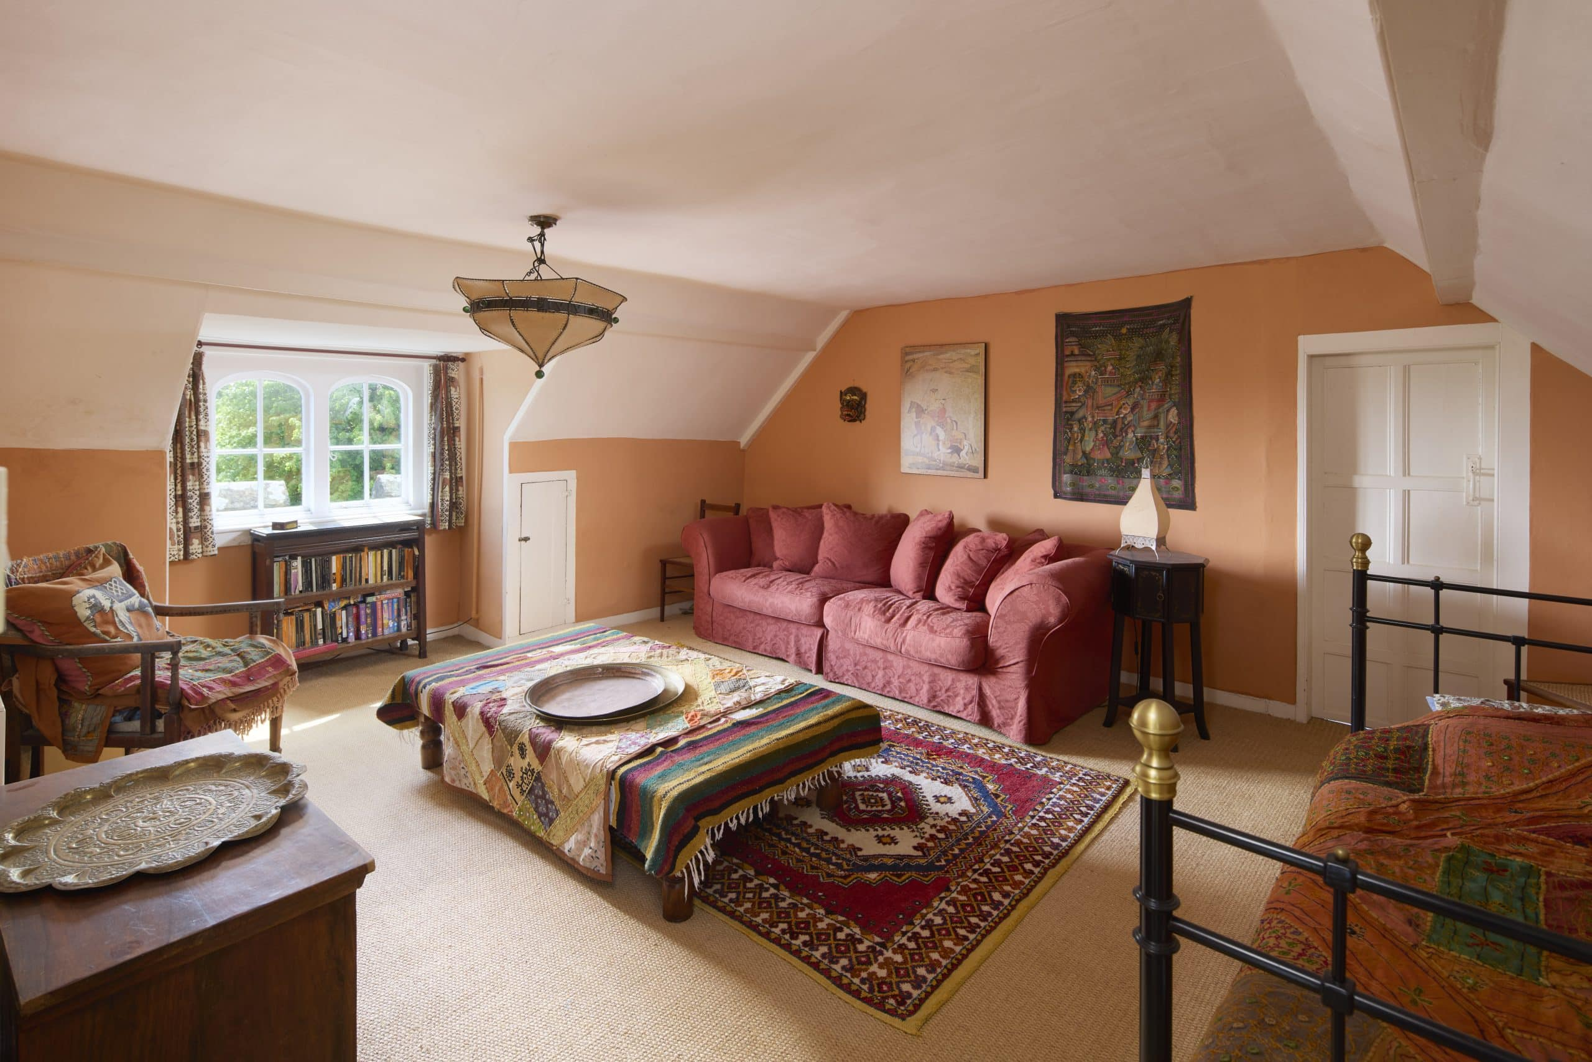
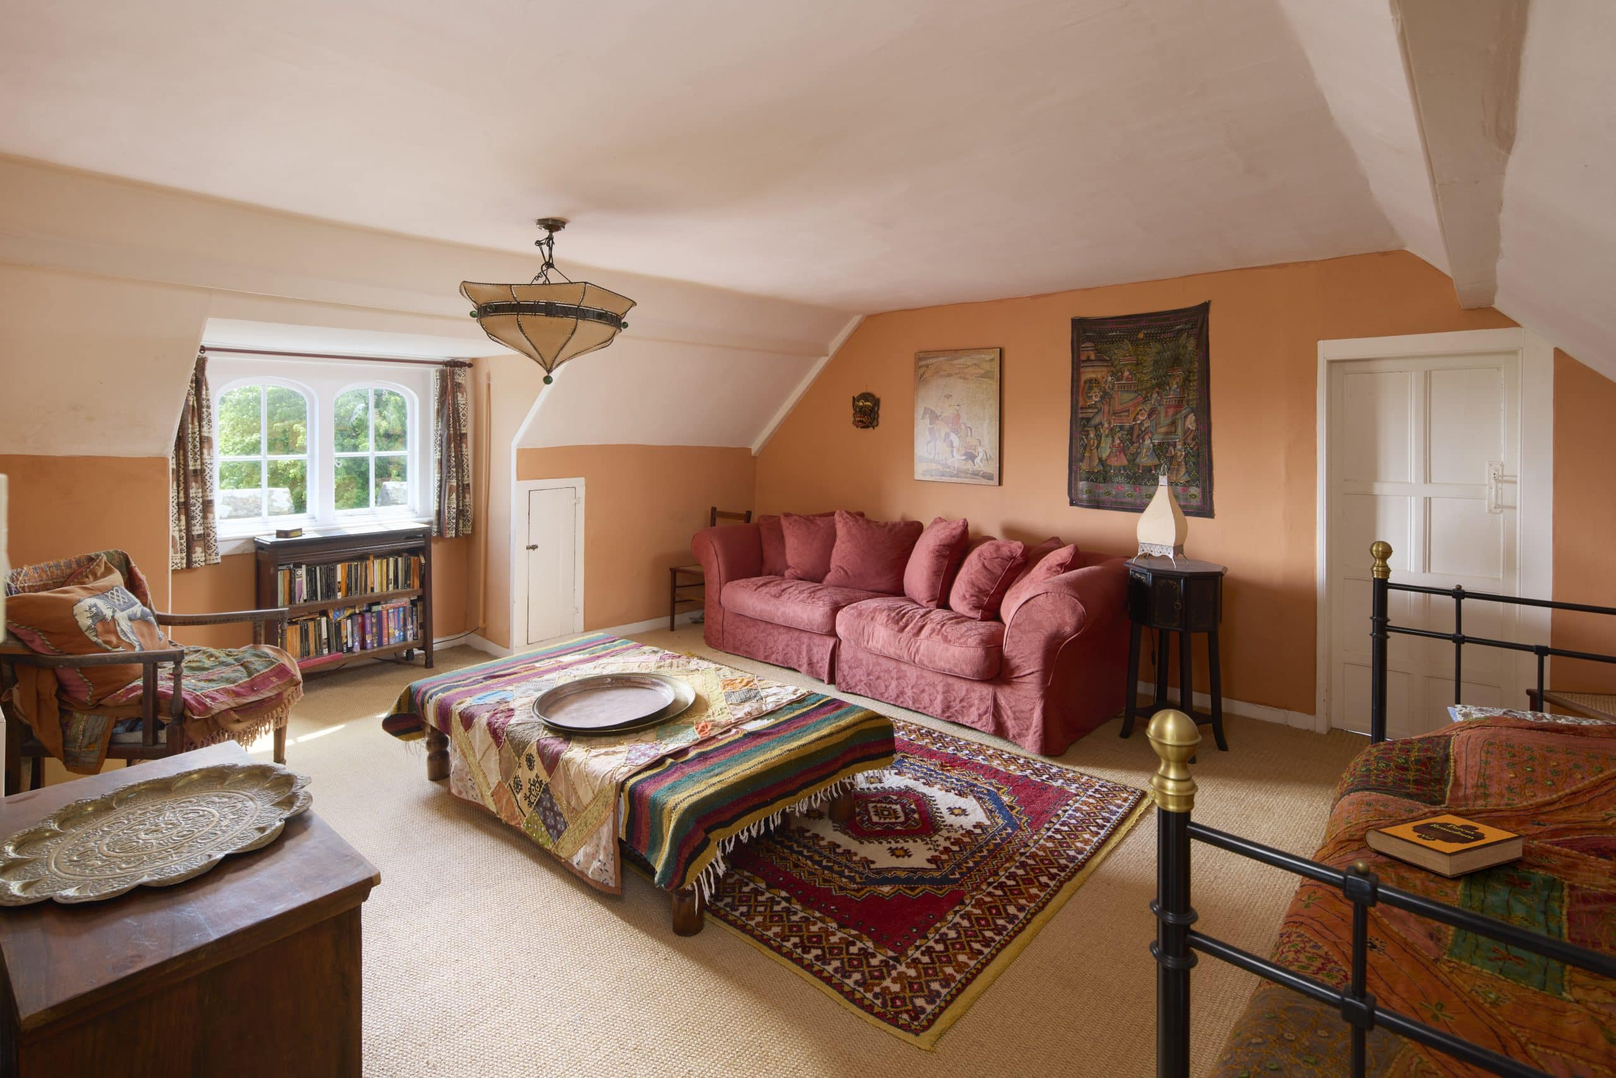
+ hardback book (1442, 841)
